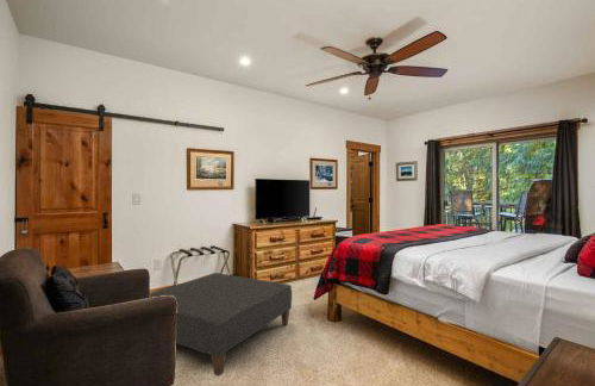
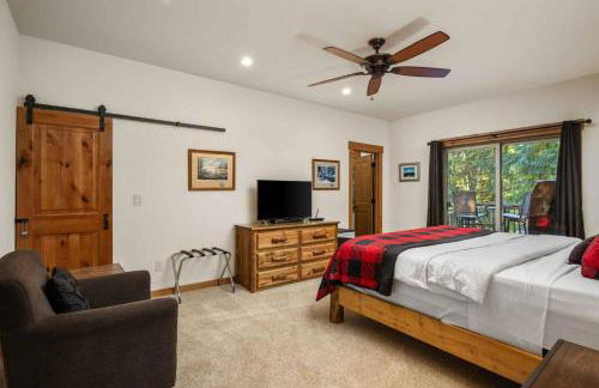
- ottoman (215, 311)
